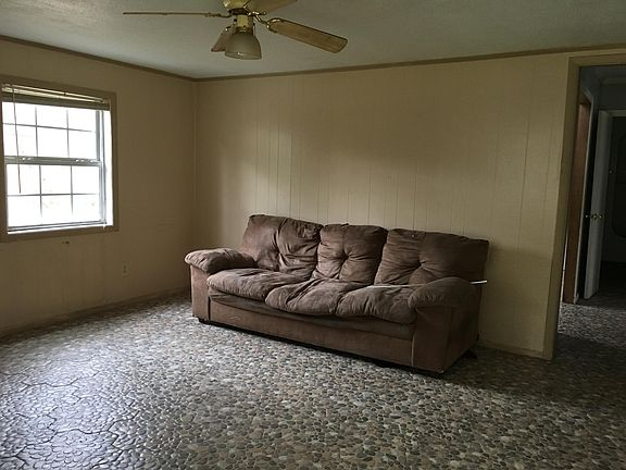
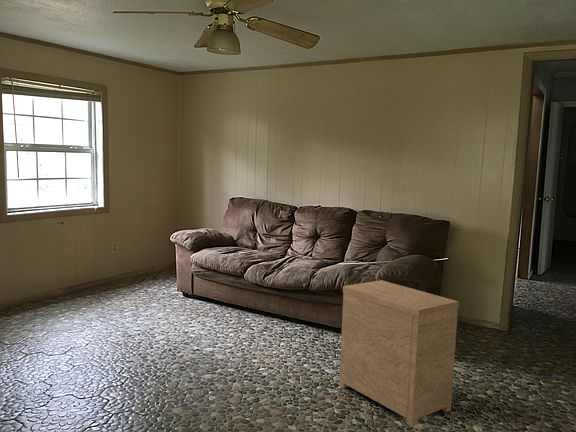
+ side table (398, 345)
